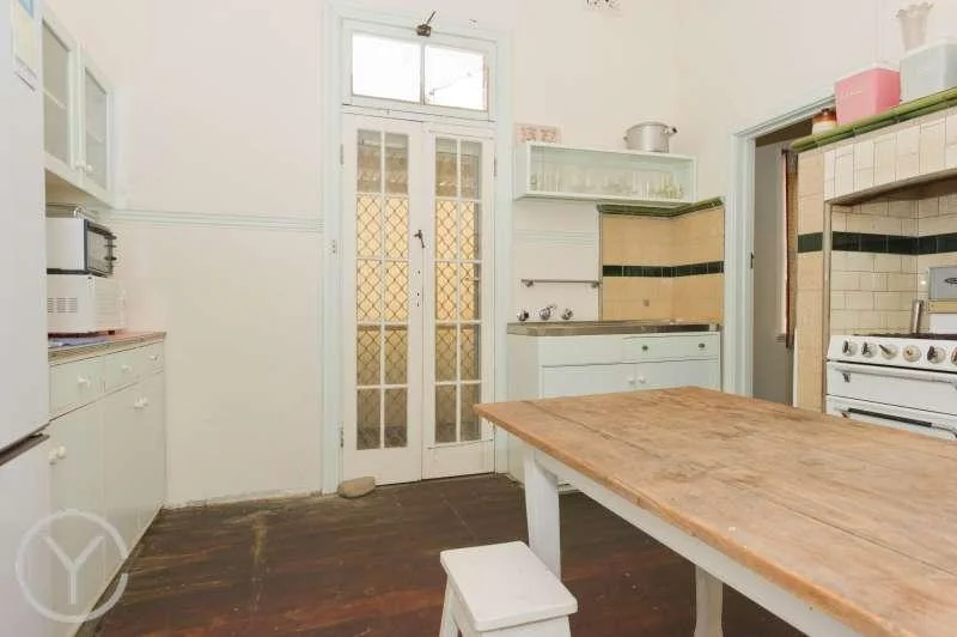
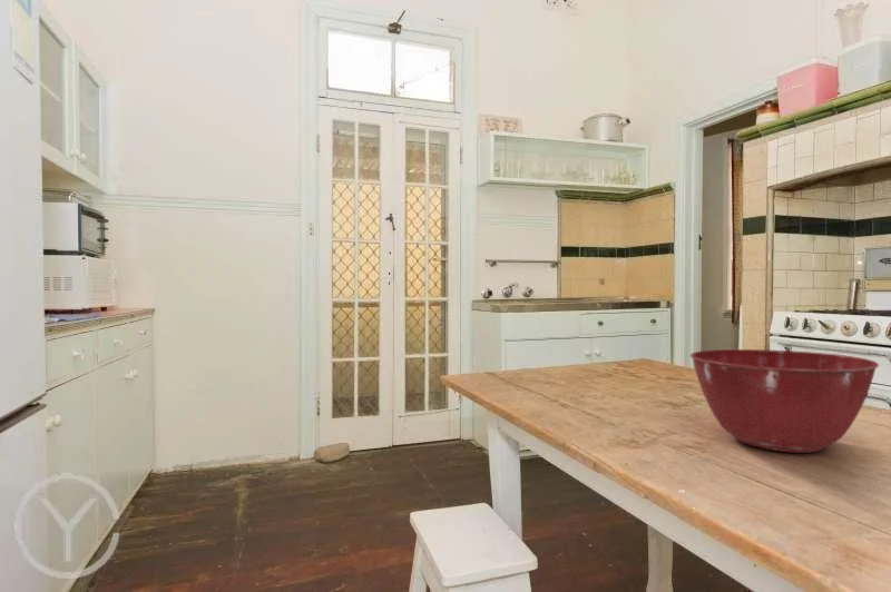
+ mixing bowl (775, 398)
